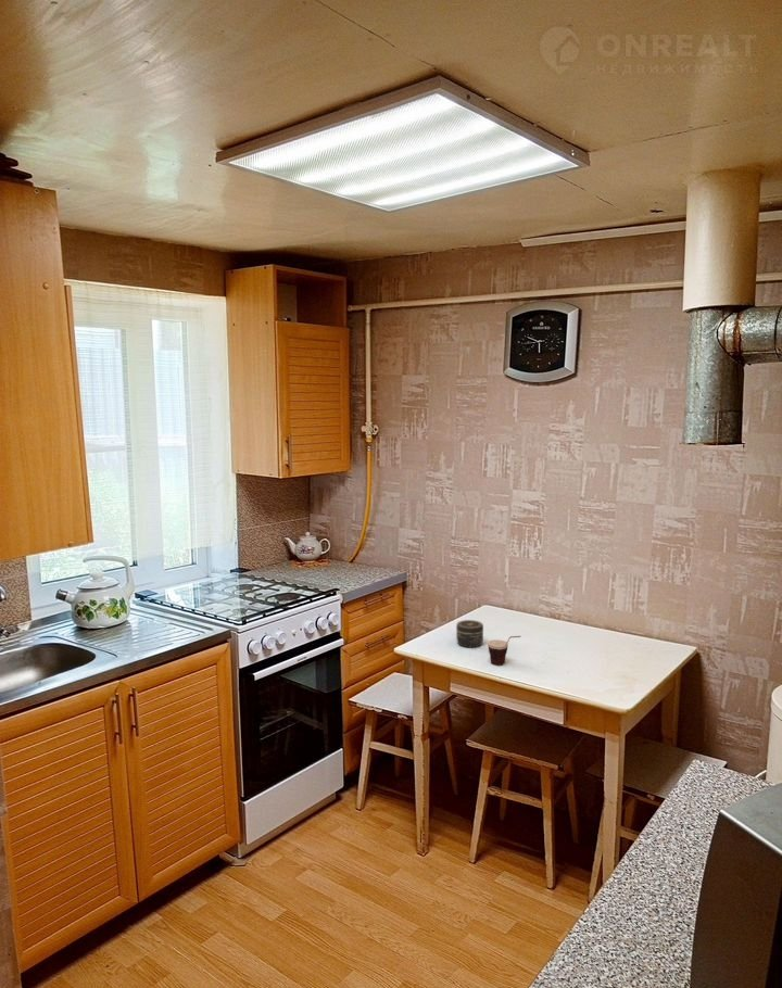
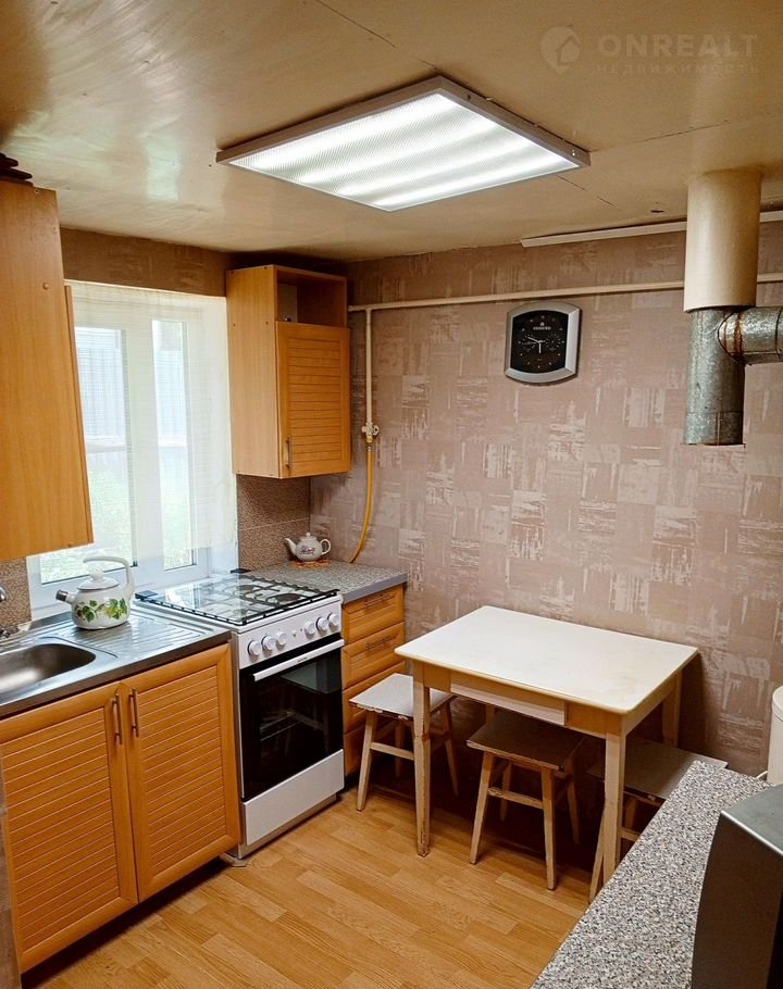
- jar (469, 633)
- cup (504, 648)
